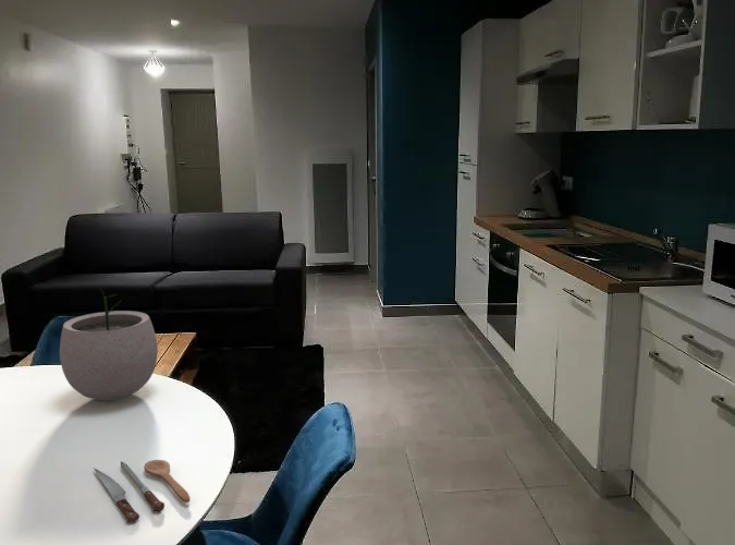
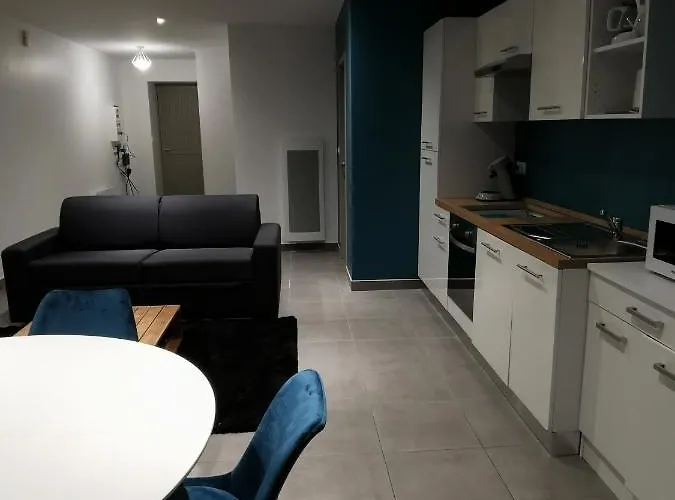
- plant pot (109, 341)
- spoon (142, 483)
